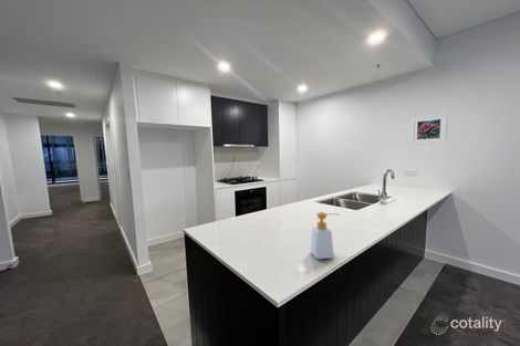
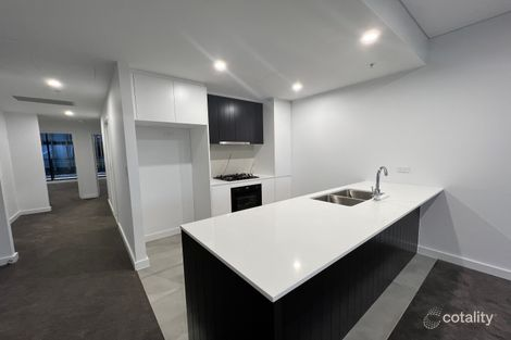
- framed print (428, 129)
- soap bottle (325, 233)
